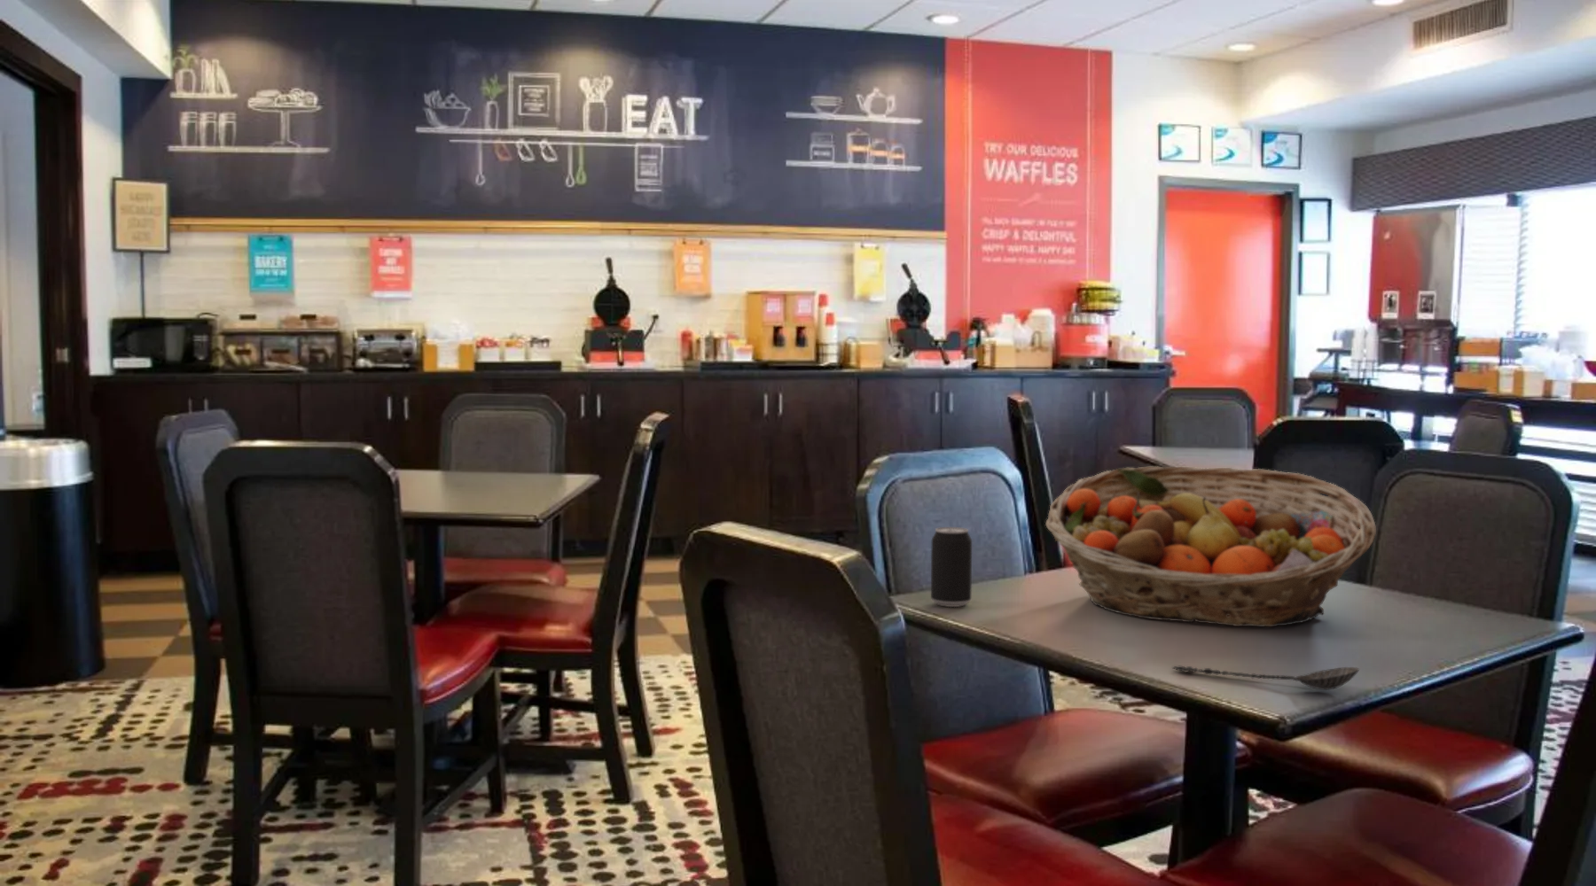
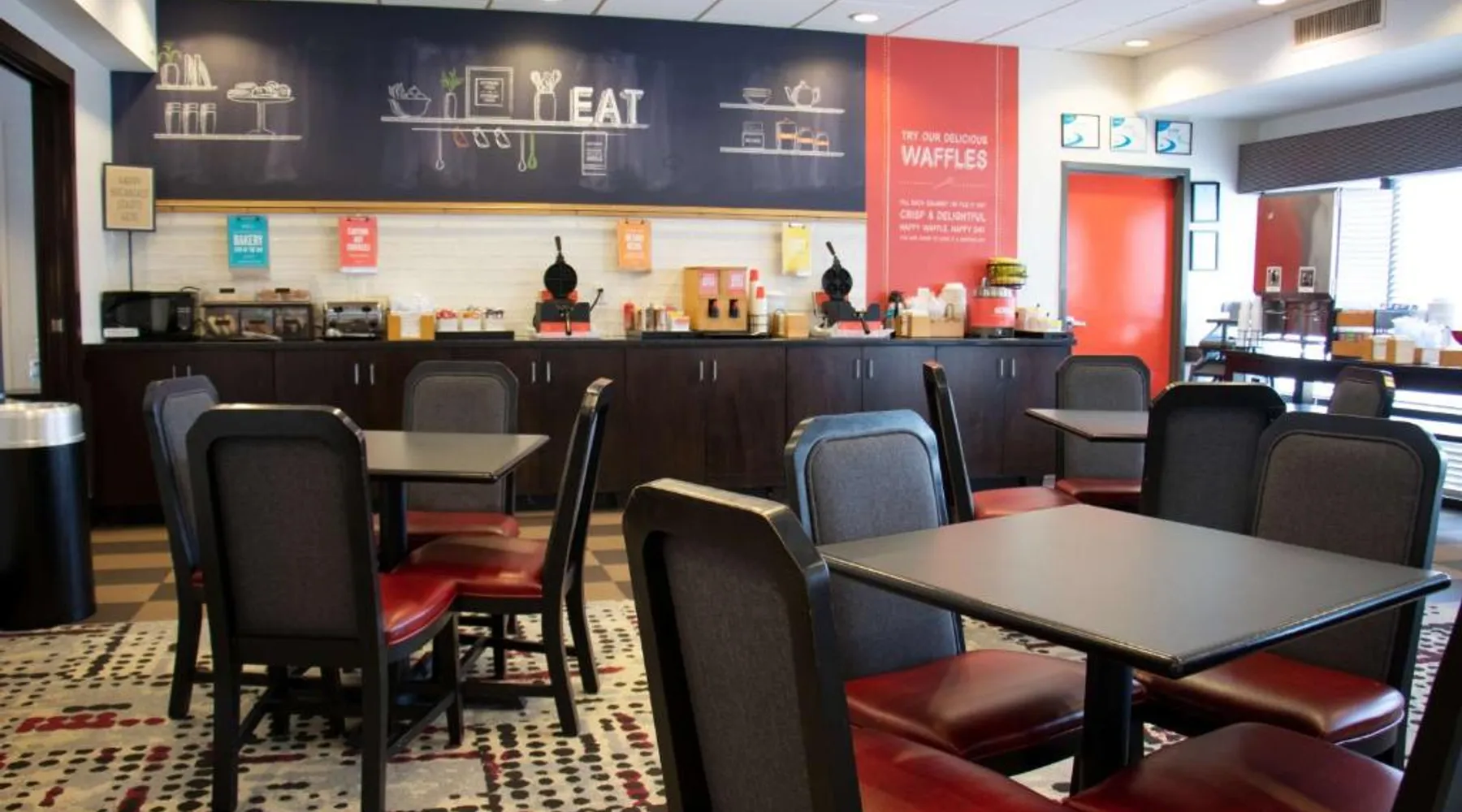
- beverage can (952, 566)
- spoon (1263, 674)
- fruit basket (1203, 540)
